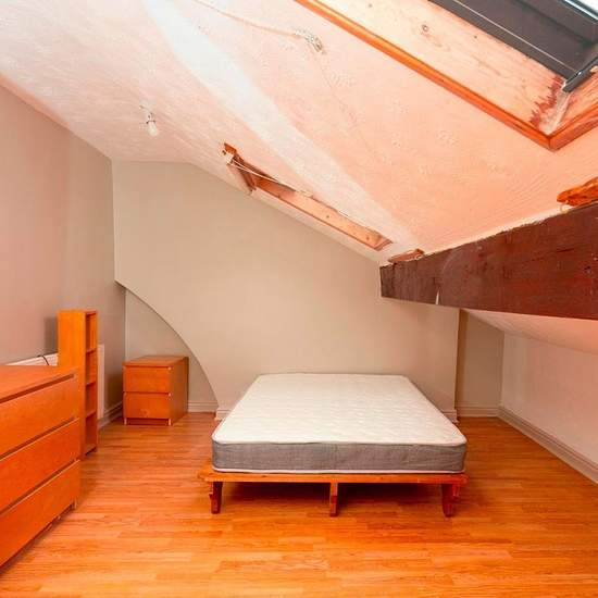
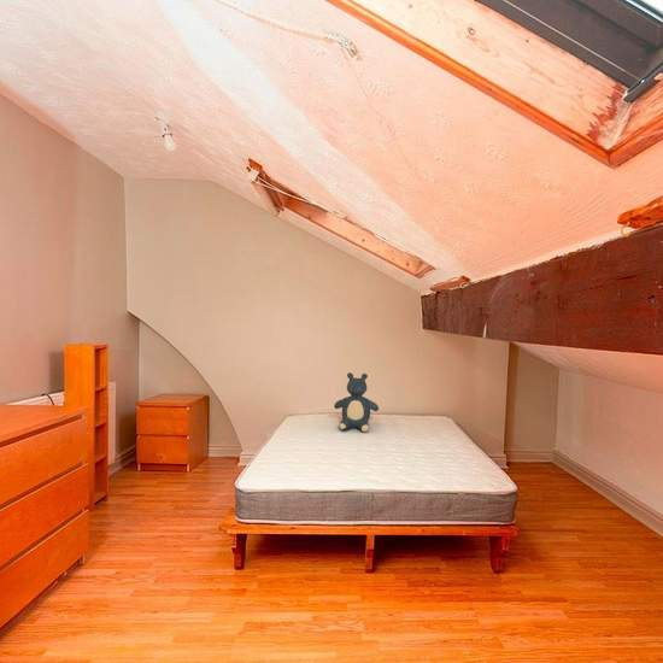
+ teddy bear (356, 400)
